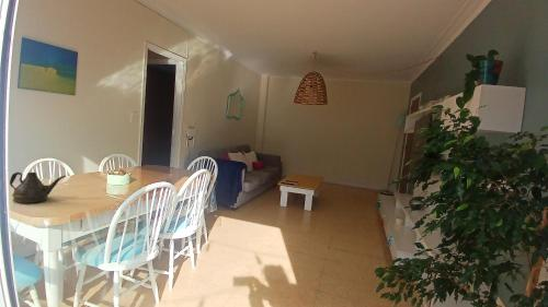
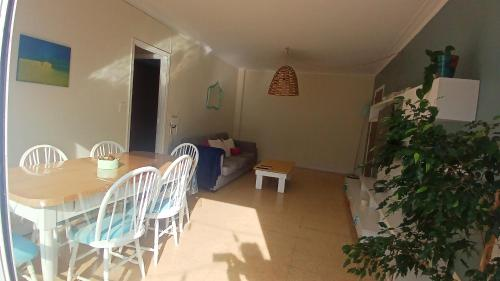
- teapot (37, 186)
